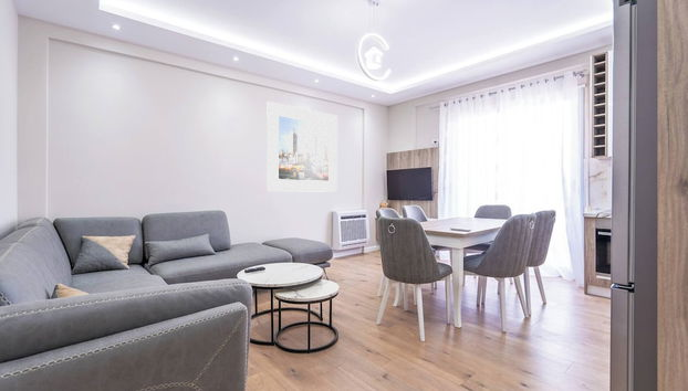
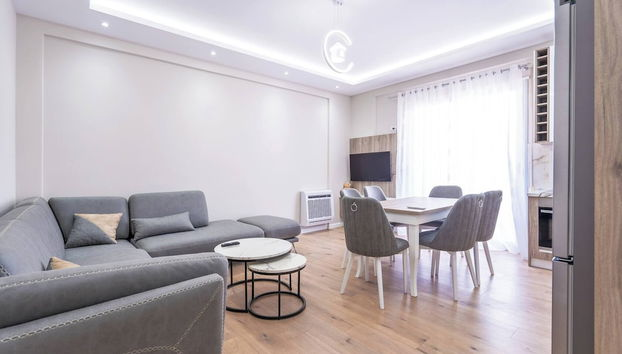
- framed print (304, 150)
